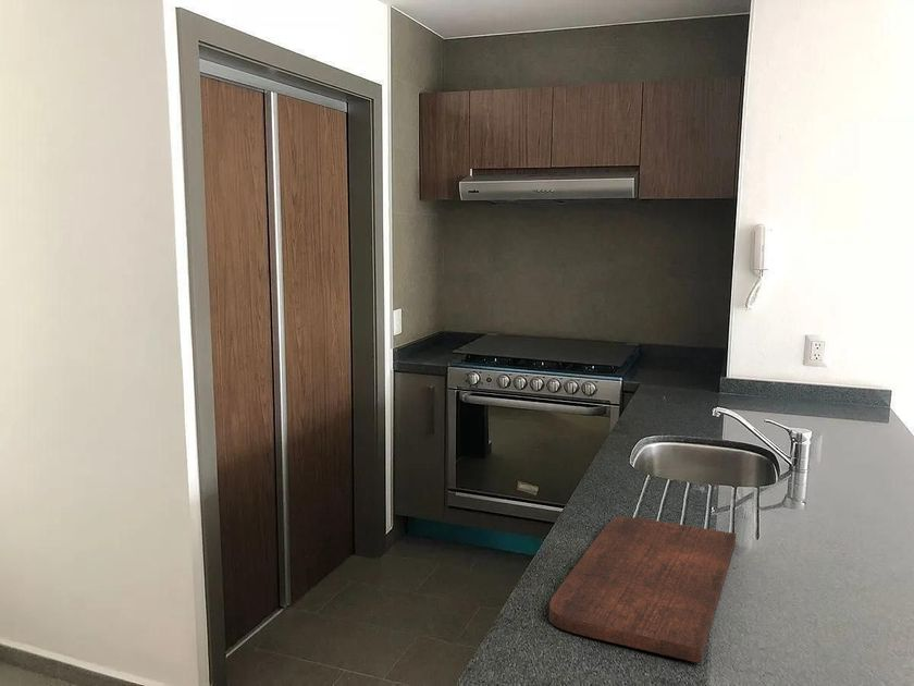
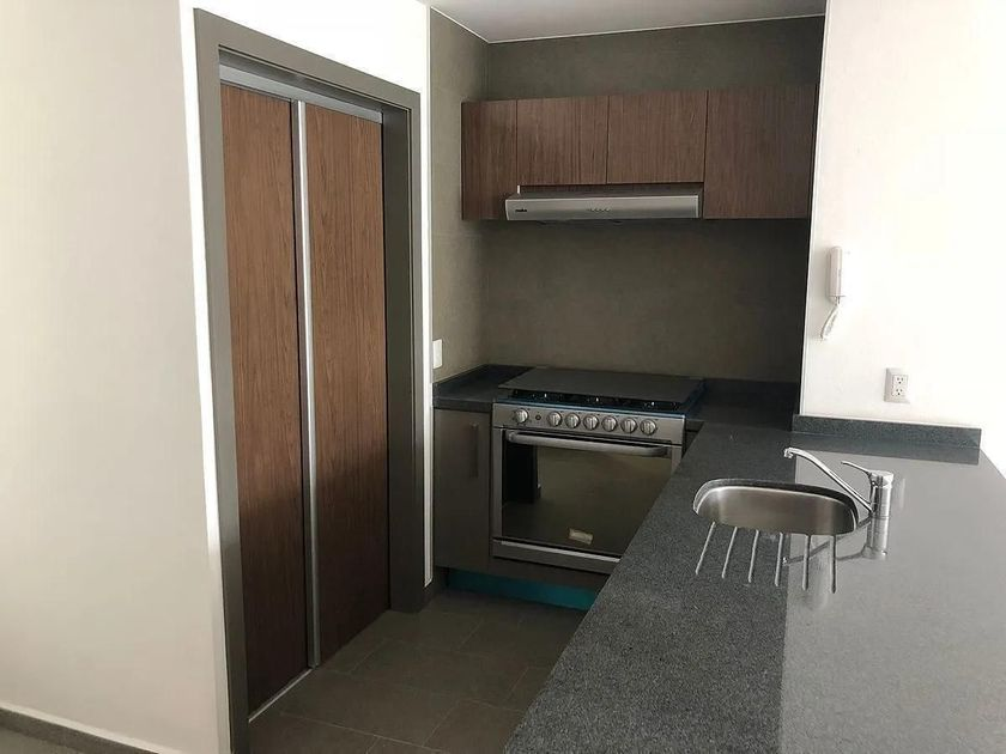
- cutting board (649, 574)
